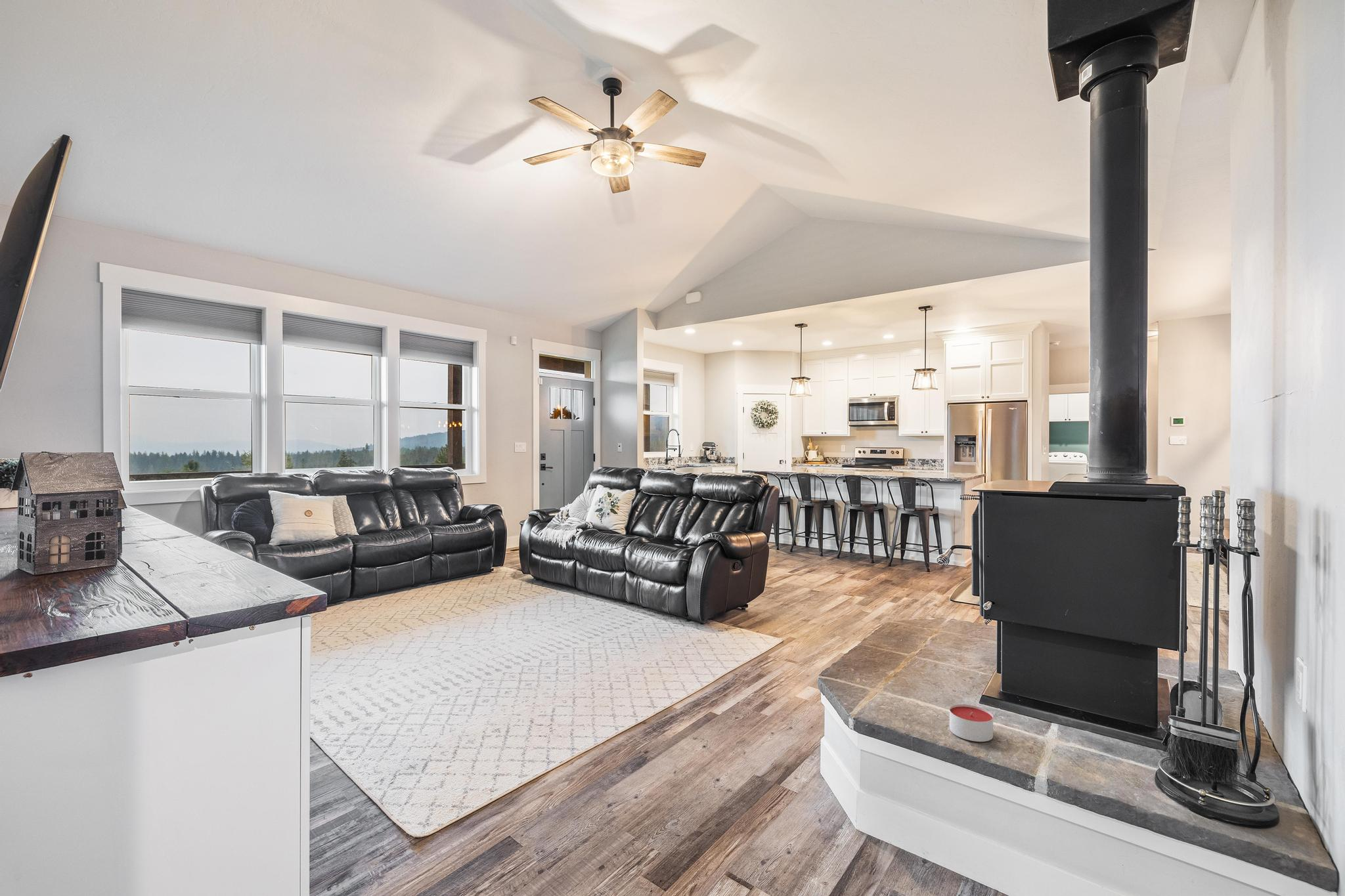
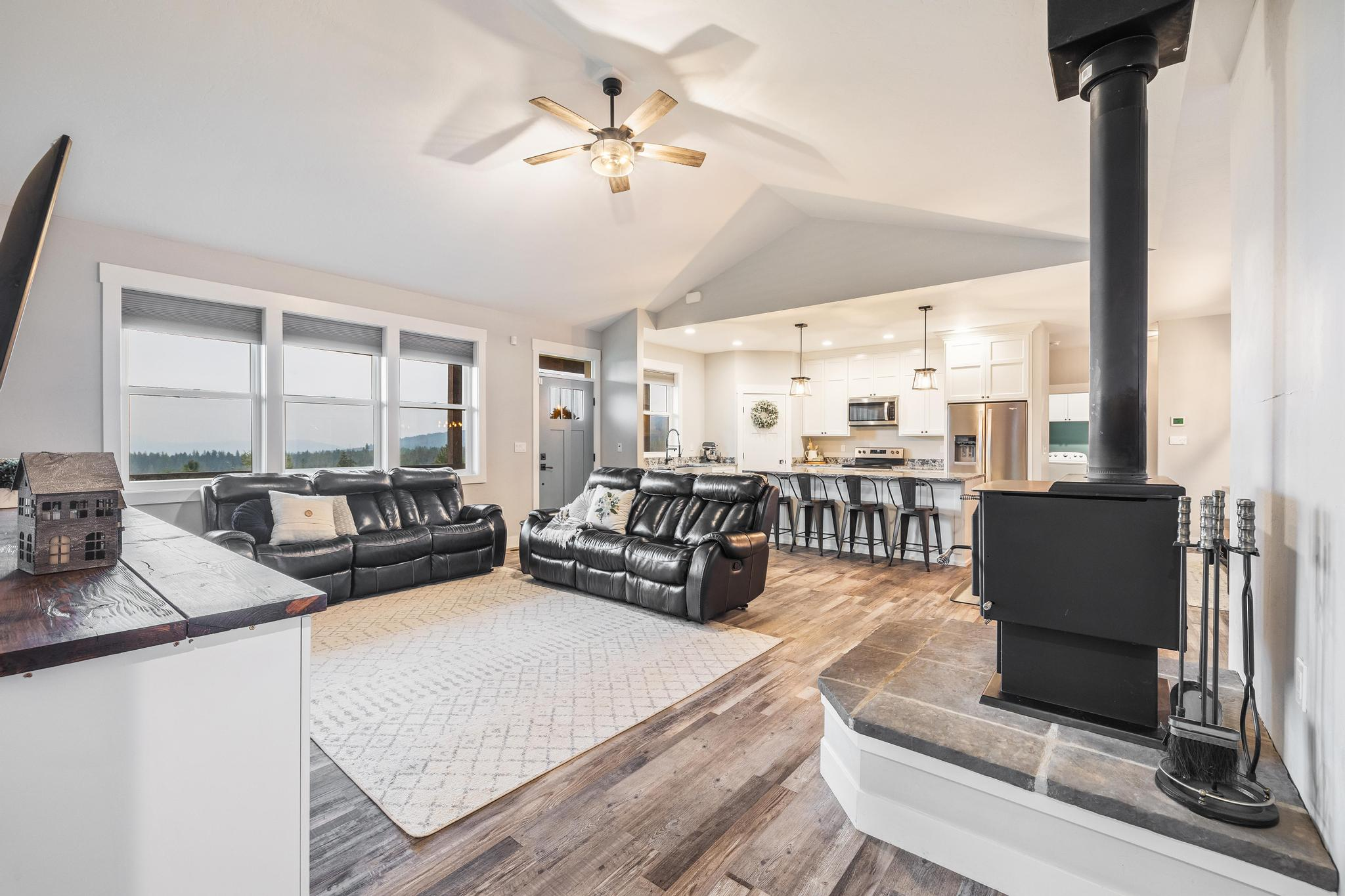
- candle (971, 721)
